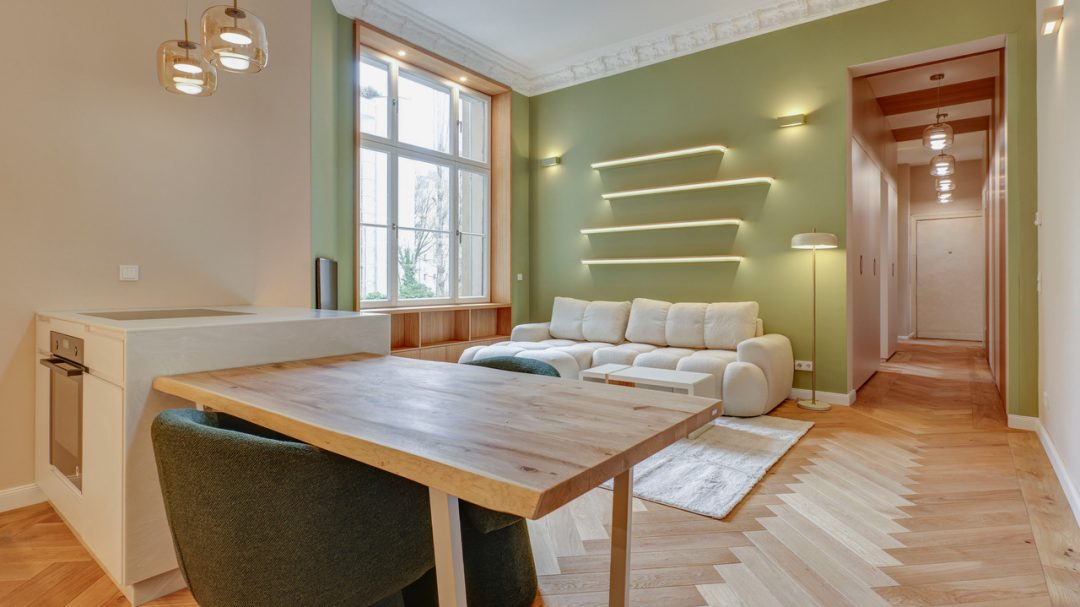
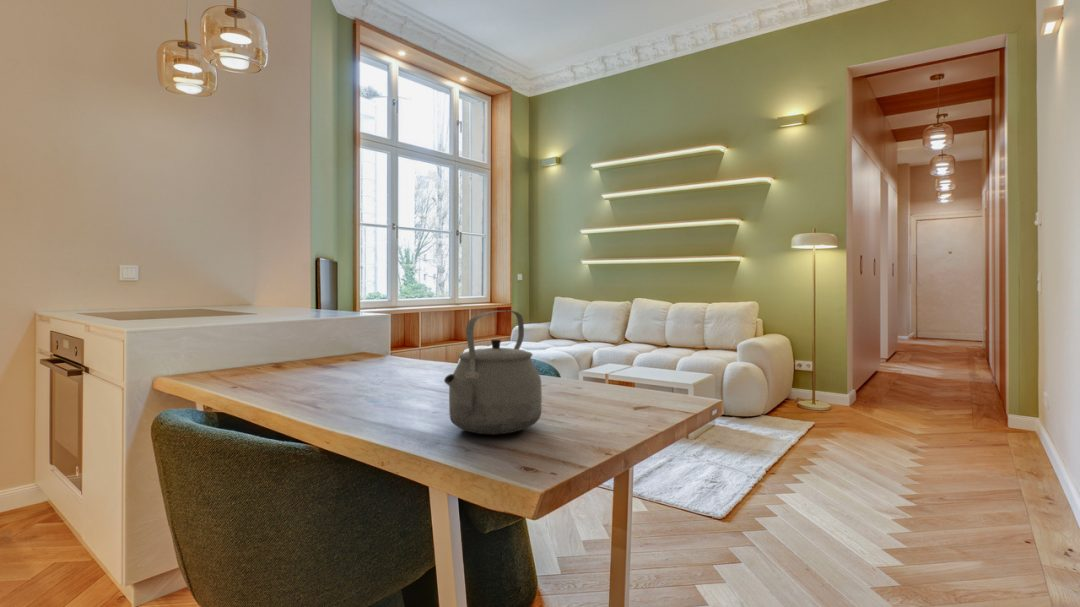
+ tea kettle (488, 371)
